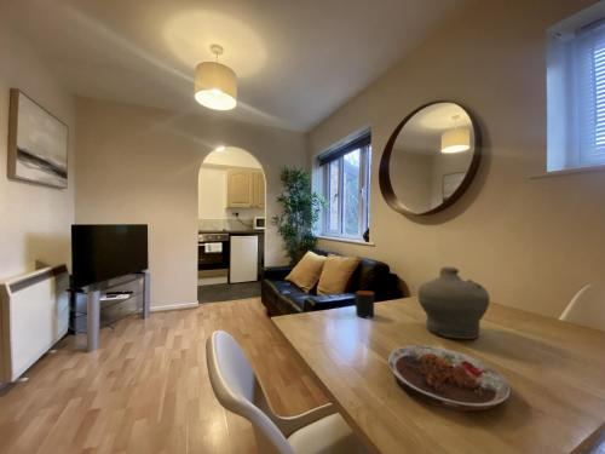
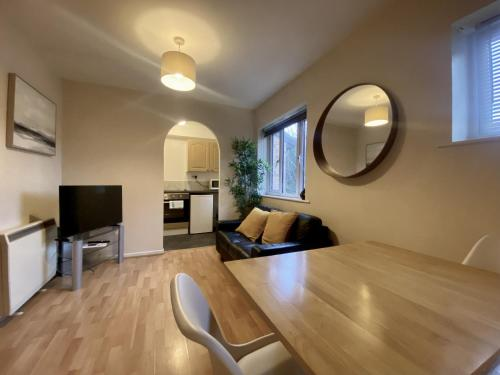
- mug (362, 303)
- plate (443, 369)
- jar (451, 299)
